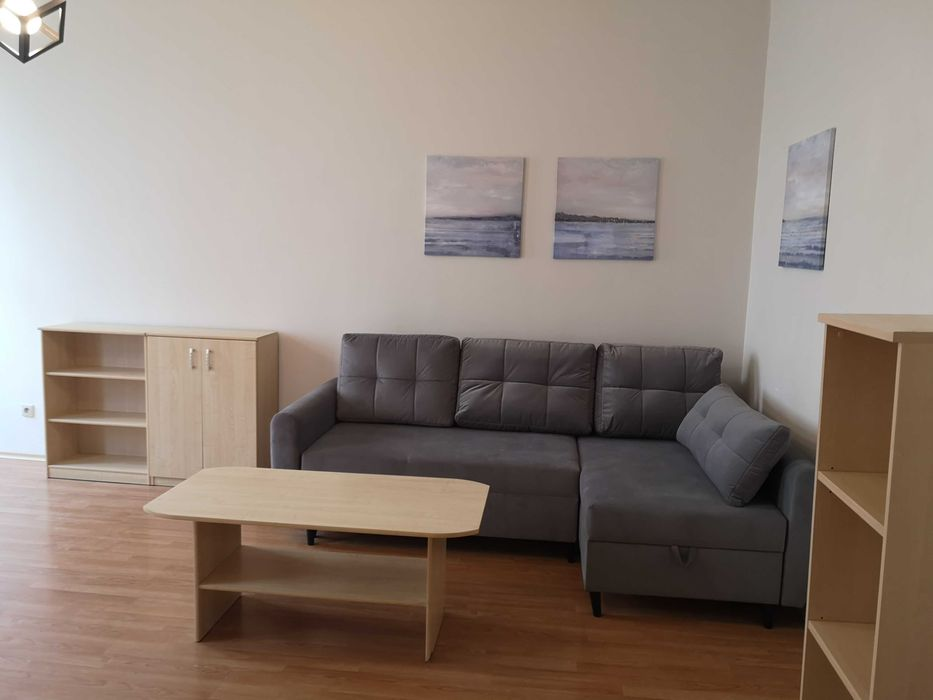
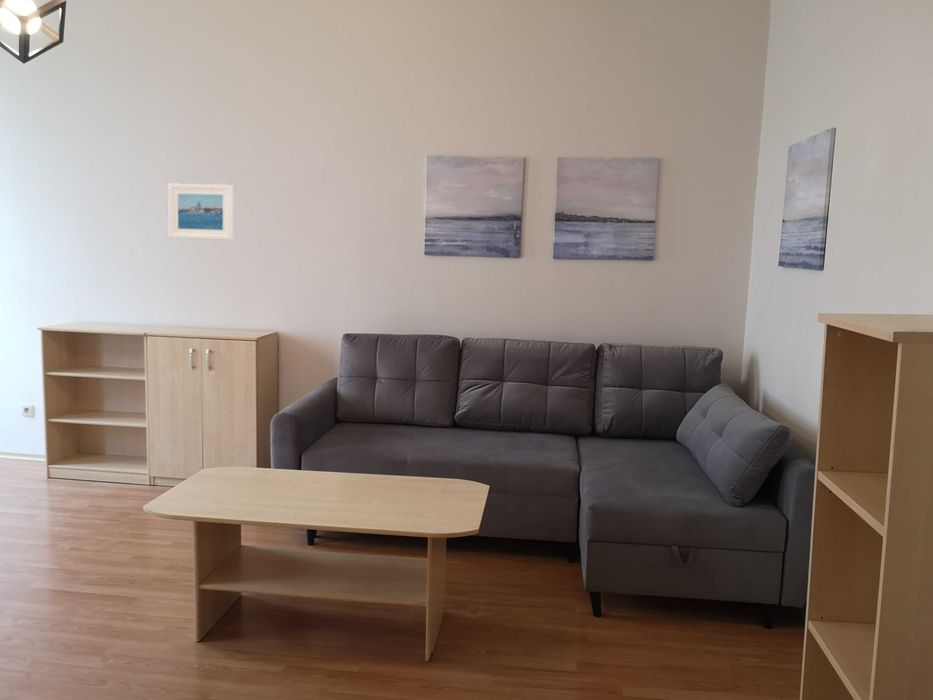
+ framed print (200, 211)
